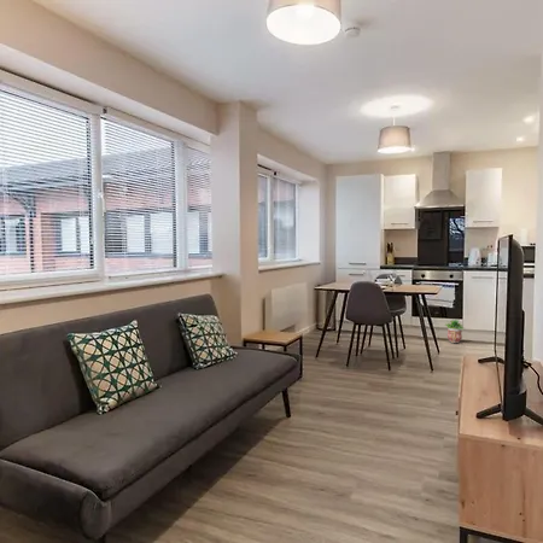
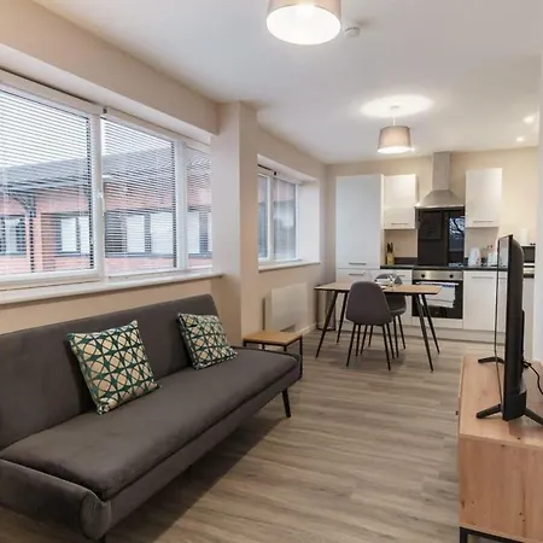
- potted plant (454, 329)
